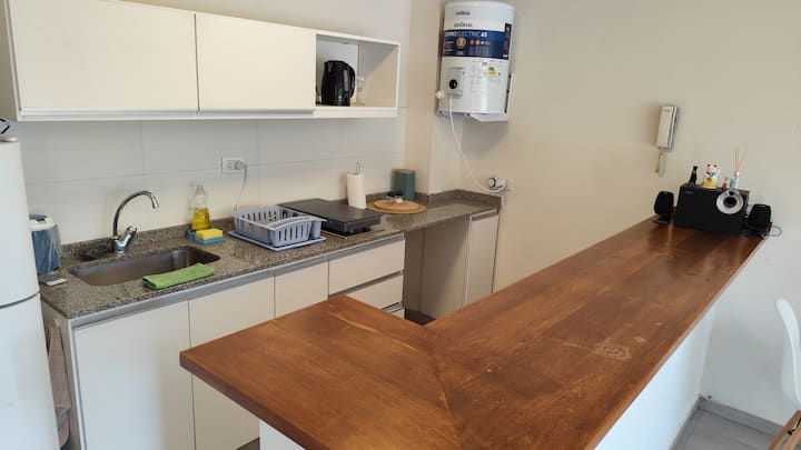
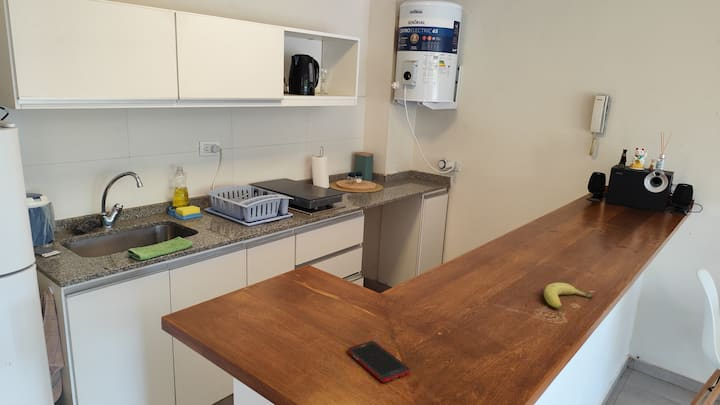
+ cell phone (377, 360)
+ fruit (563, 293)
